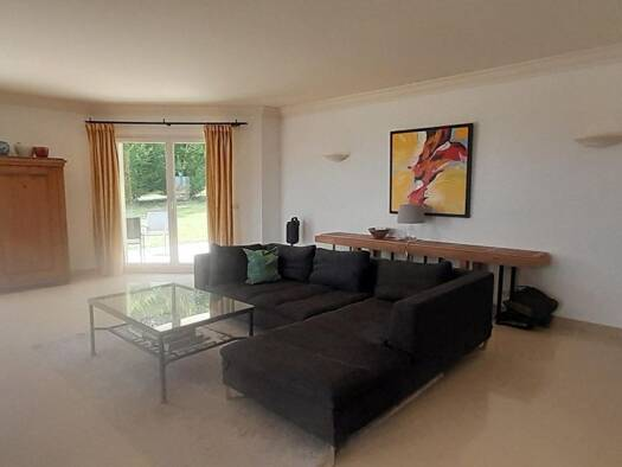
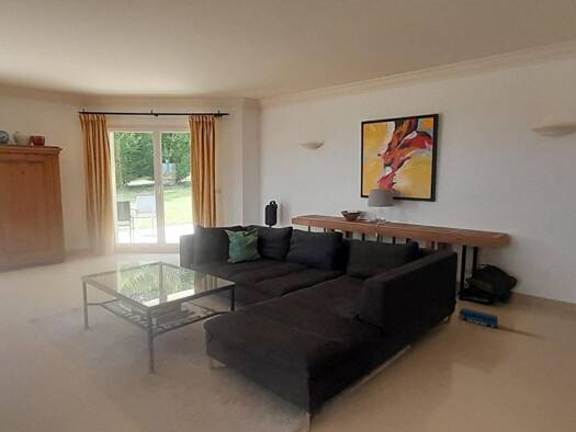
+ toy train (477, 317)
